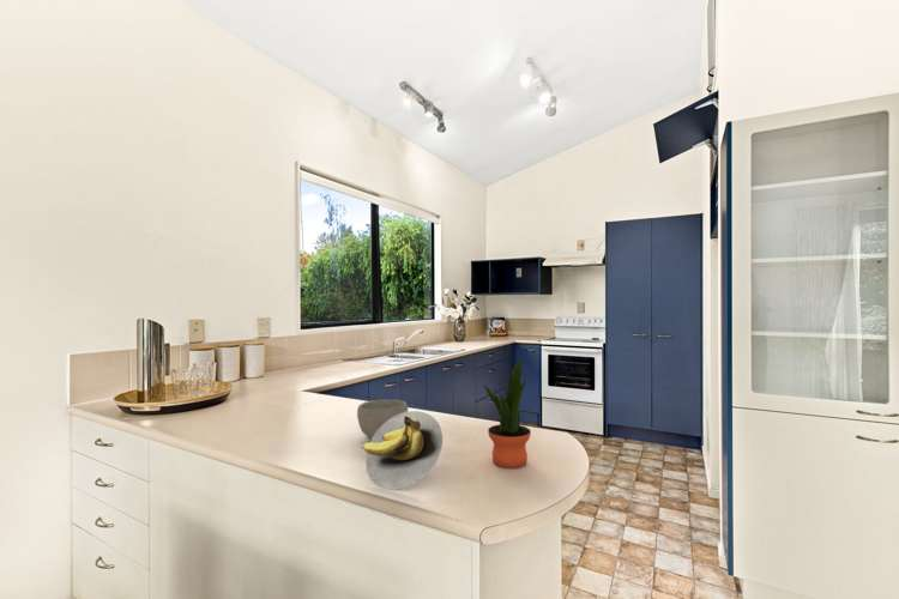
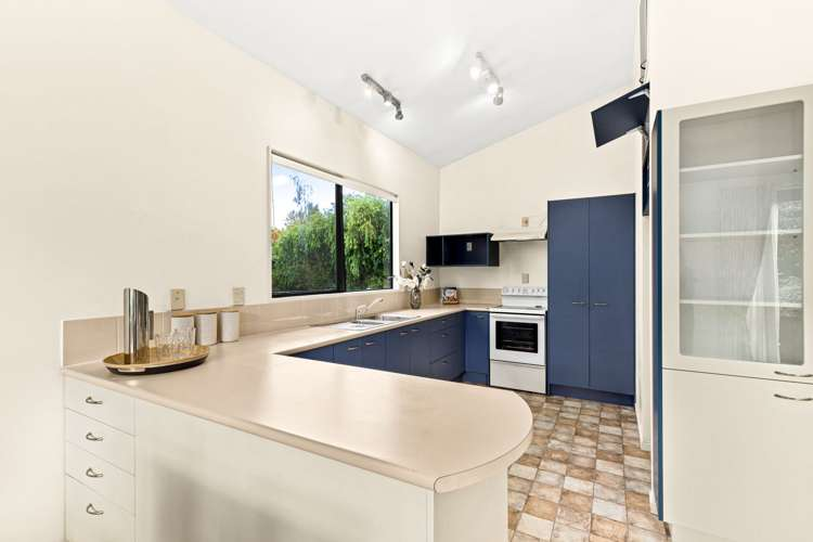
- bowl (382, 419)
- potted plant (509, 409)
- banana (403, 442)
